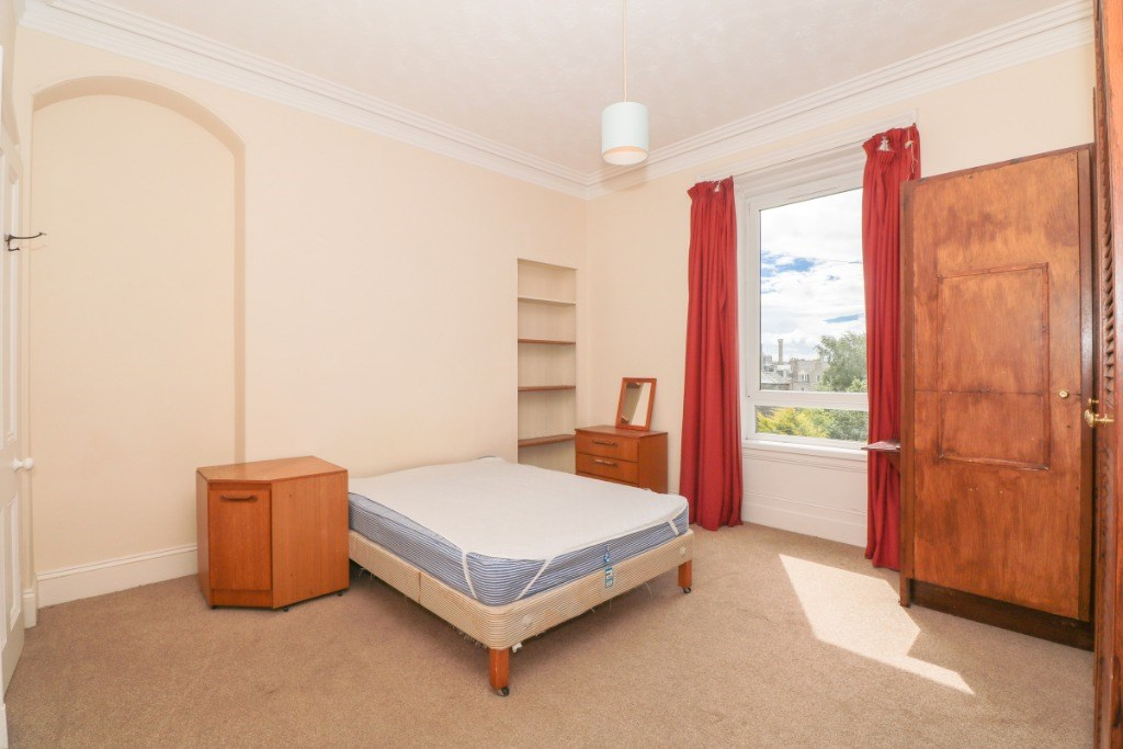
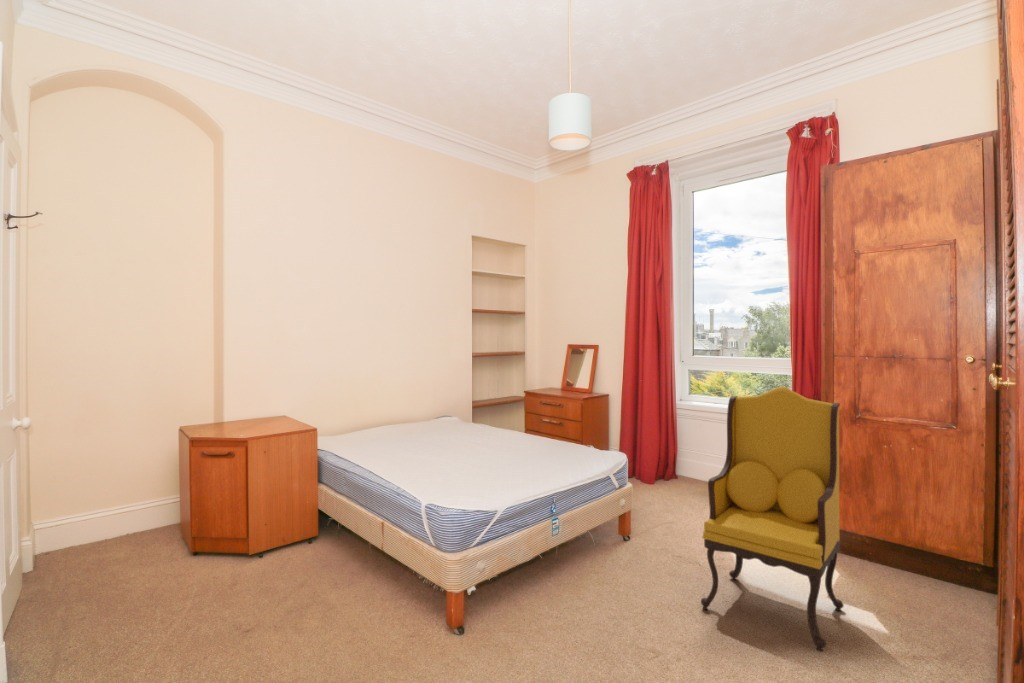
+ armchair (772, 499)
